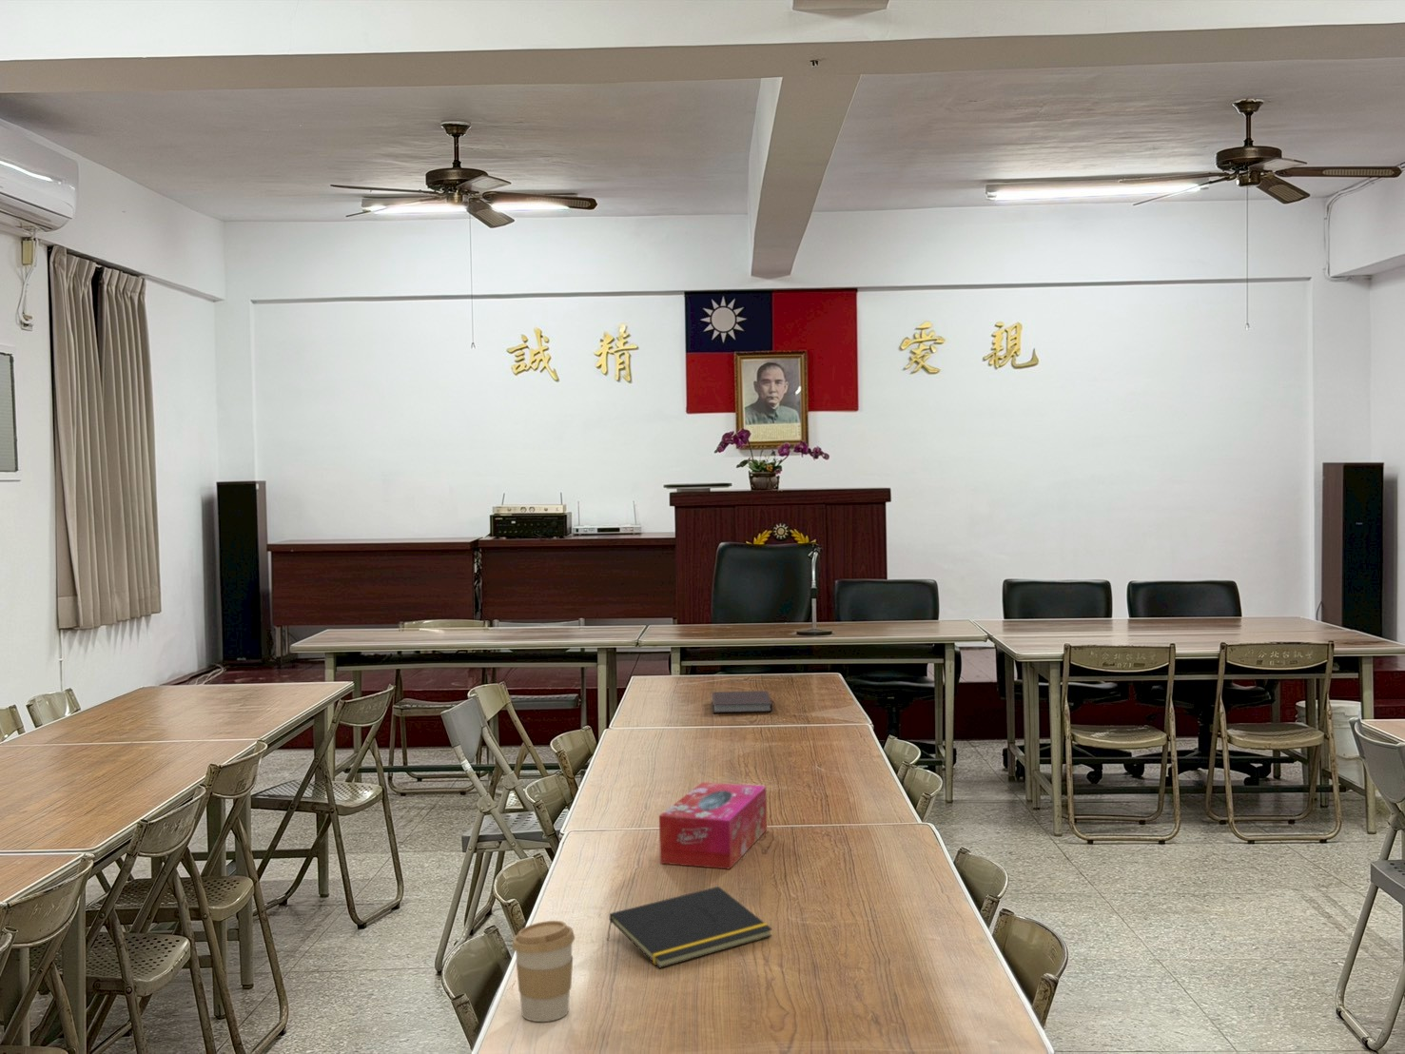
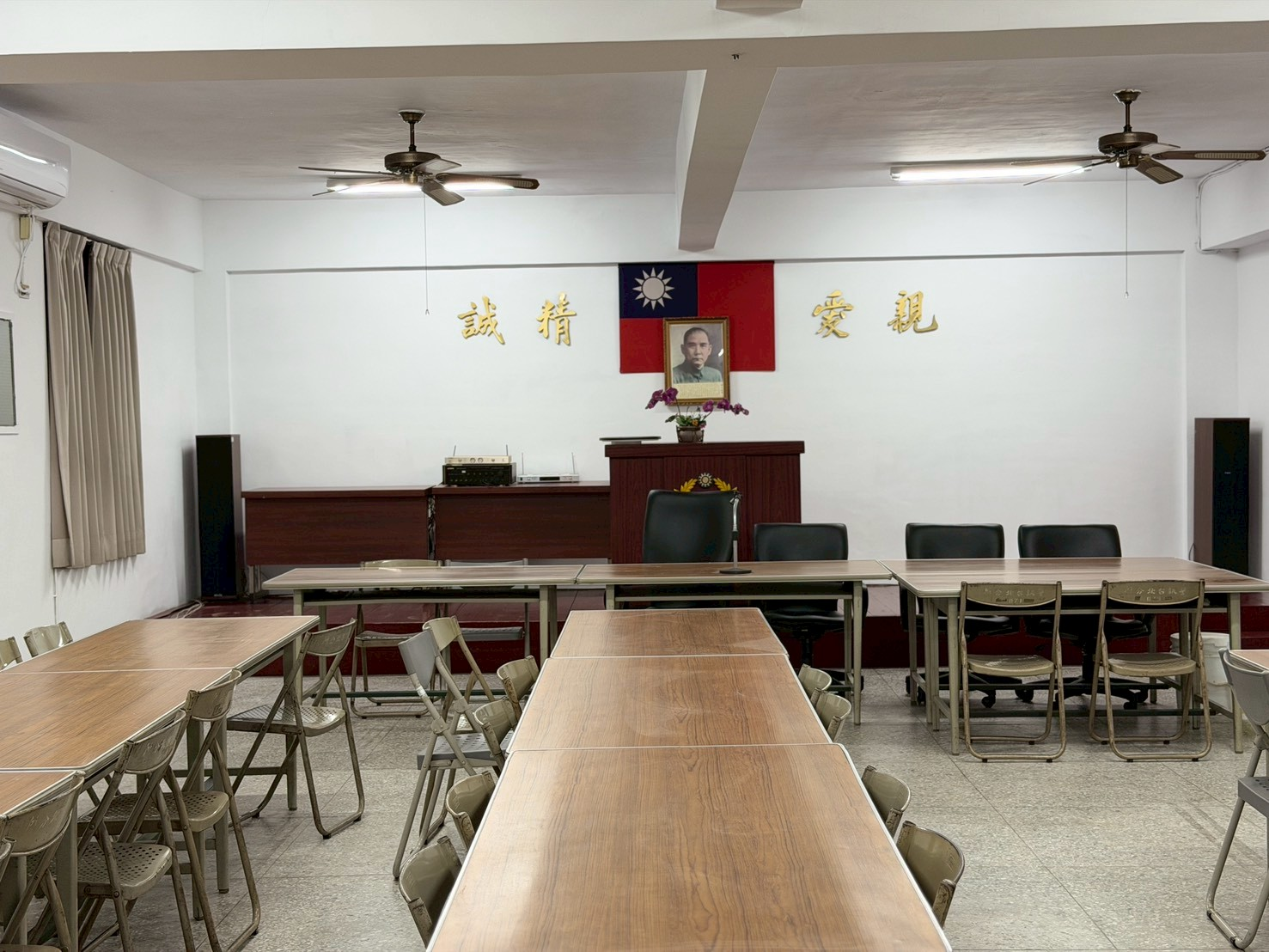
- coffee cup (544, 969)
- notepad (691, 924)
- notebook (741, 701)
- tissue box (714, 823)
